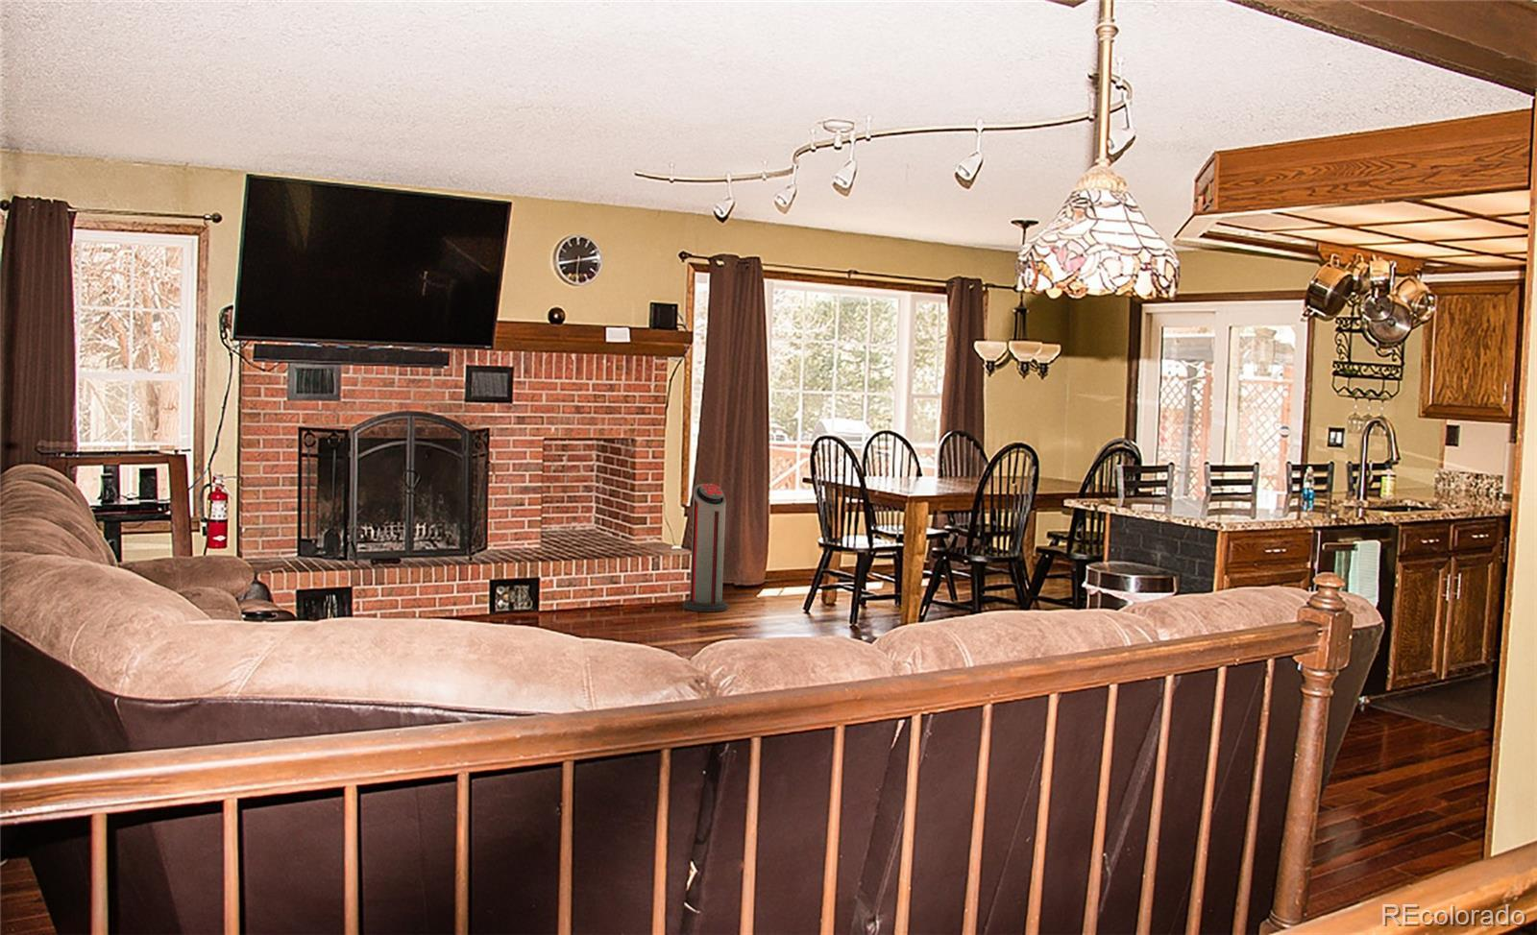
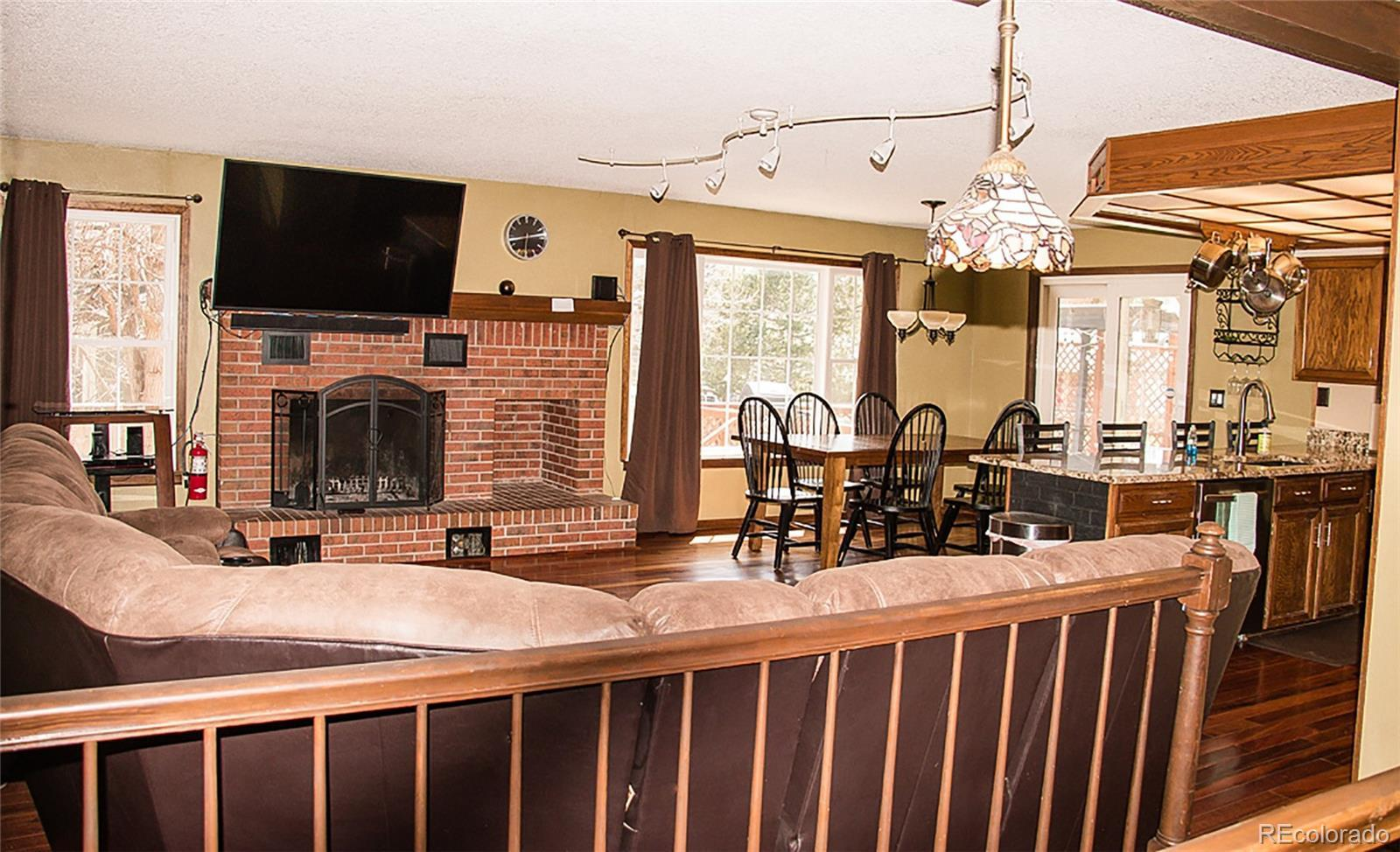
- air purifier (707, 545)
